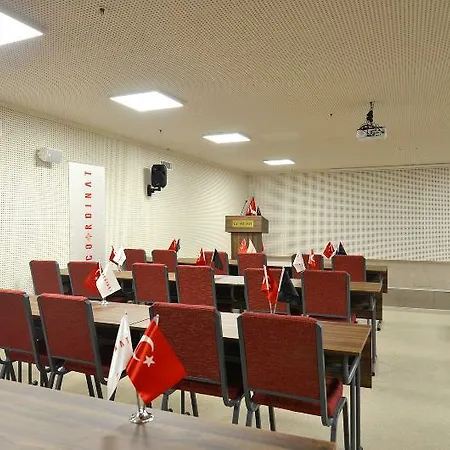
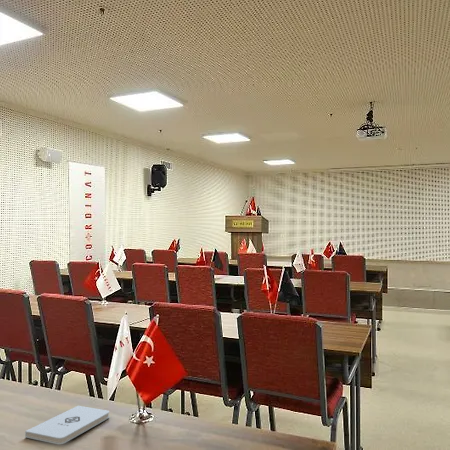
+ notepad (70, 423)
